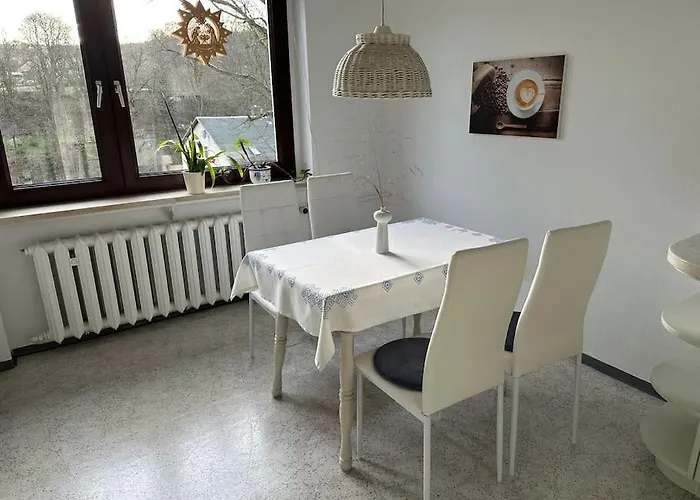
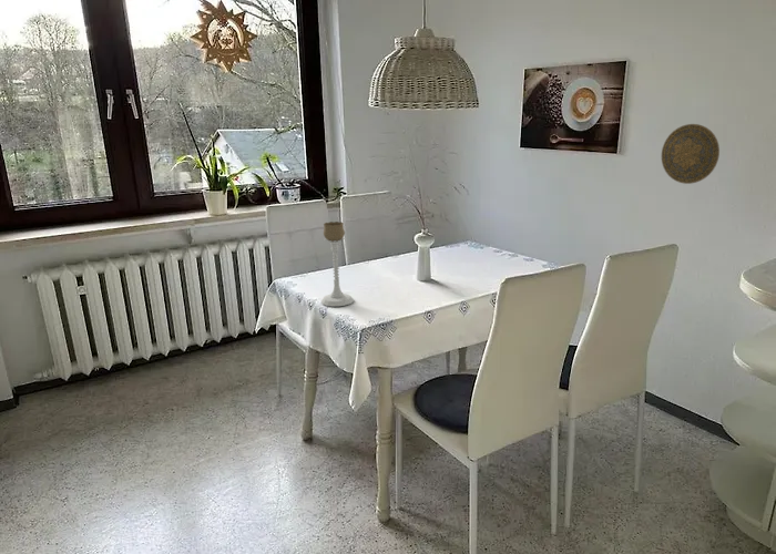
+ candle holder (335, 263)
+ decorative plate (687, 154)
